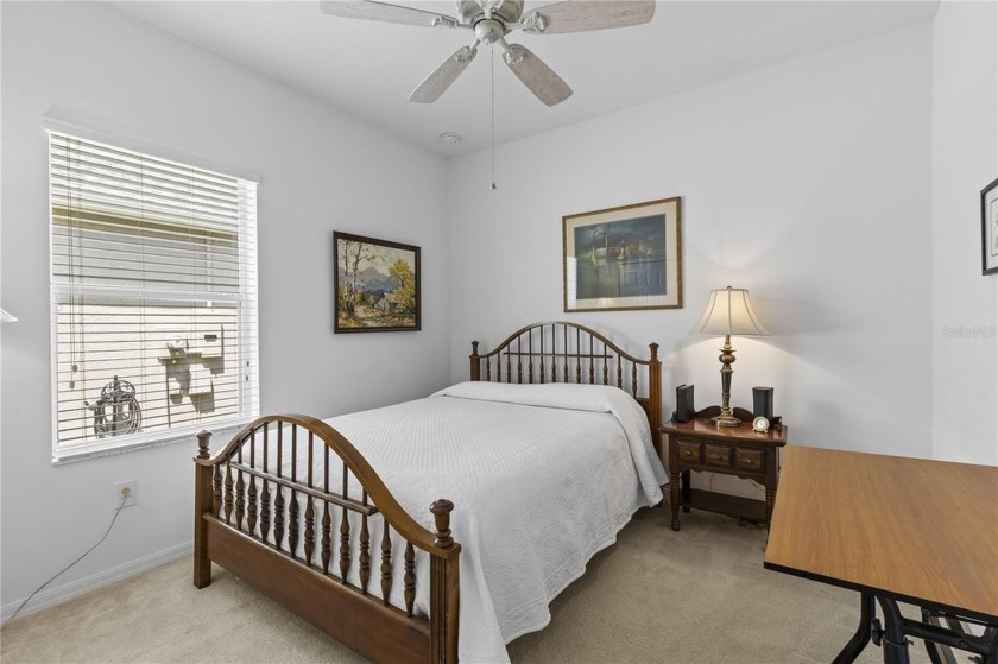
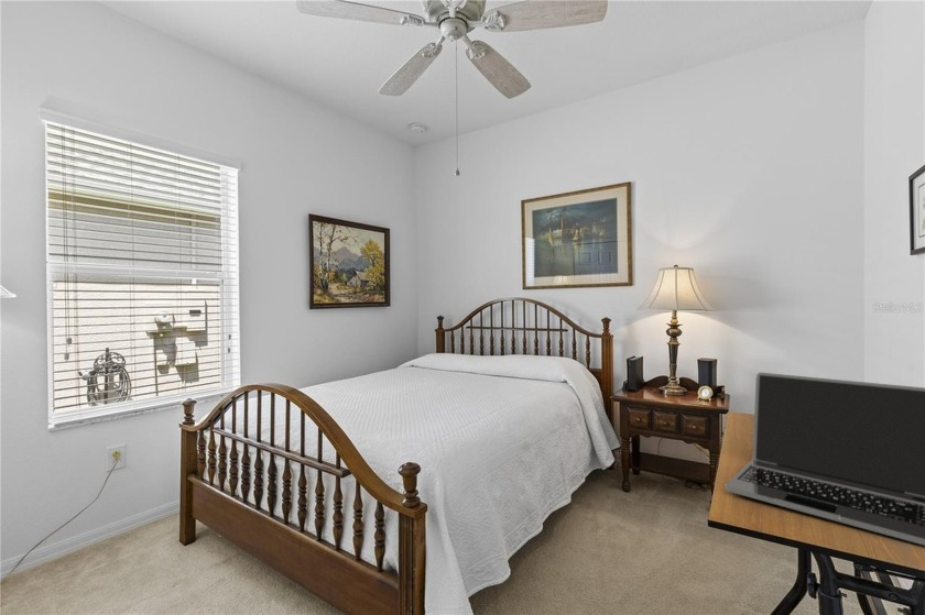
+ laptop (829, 441)
